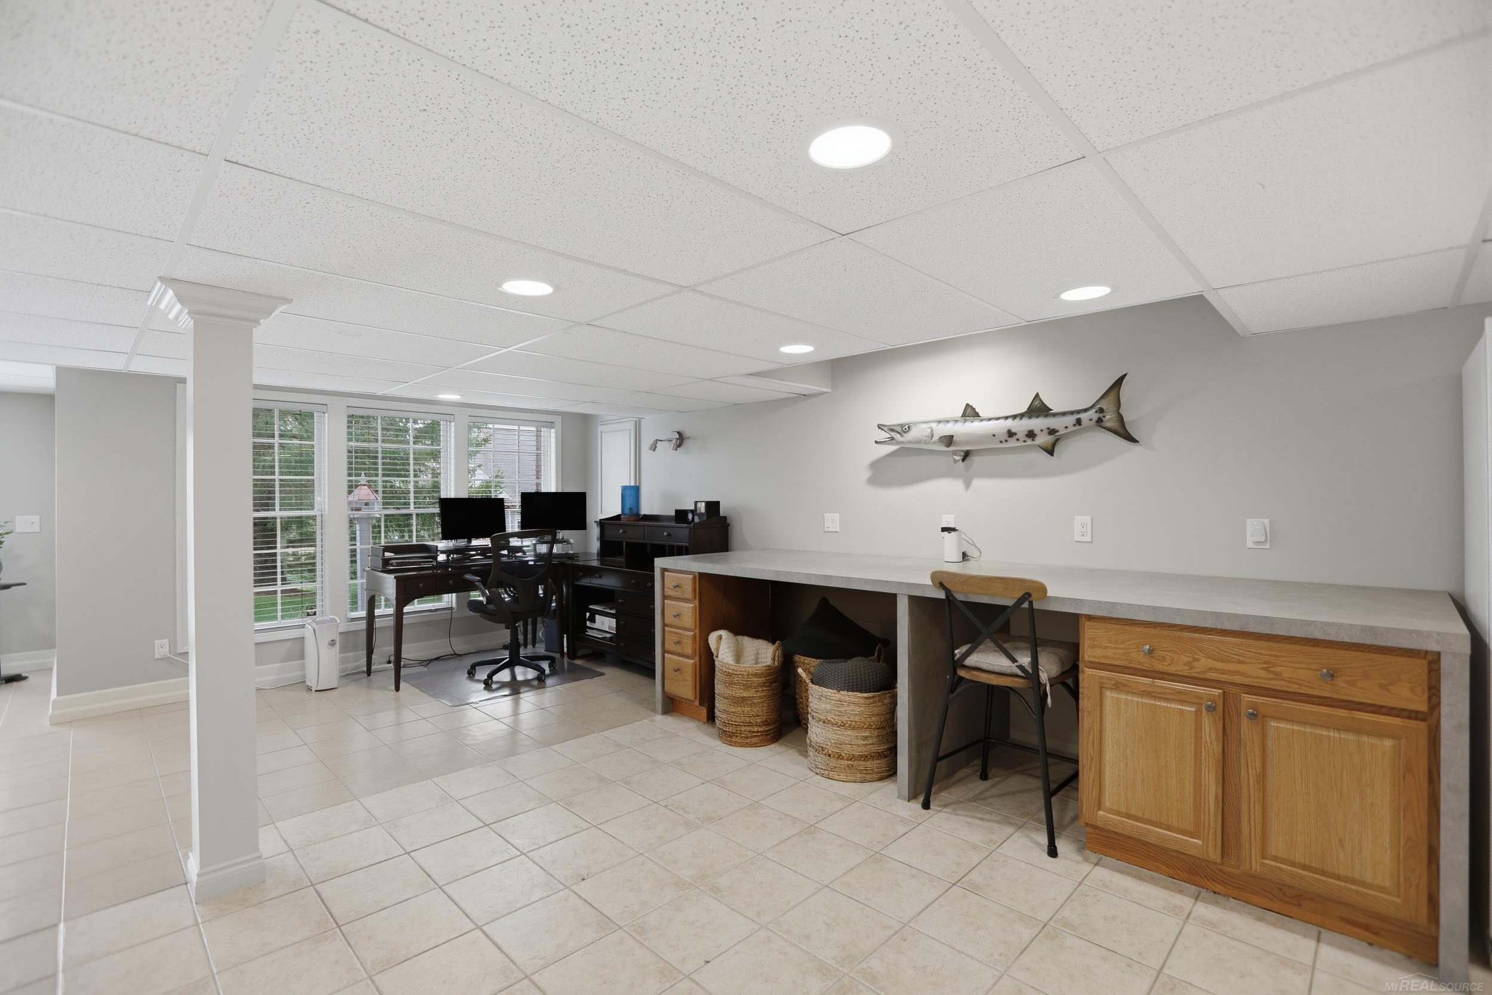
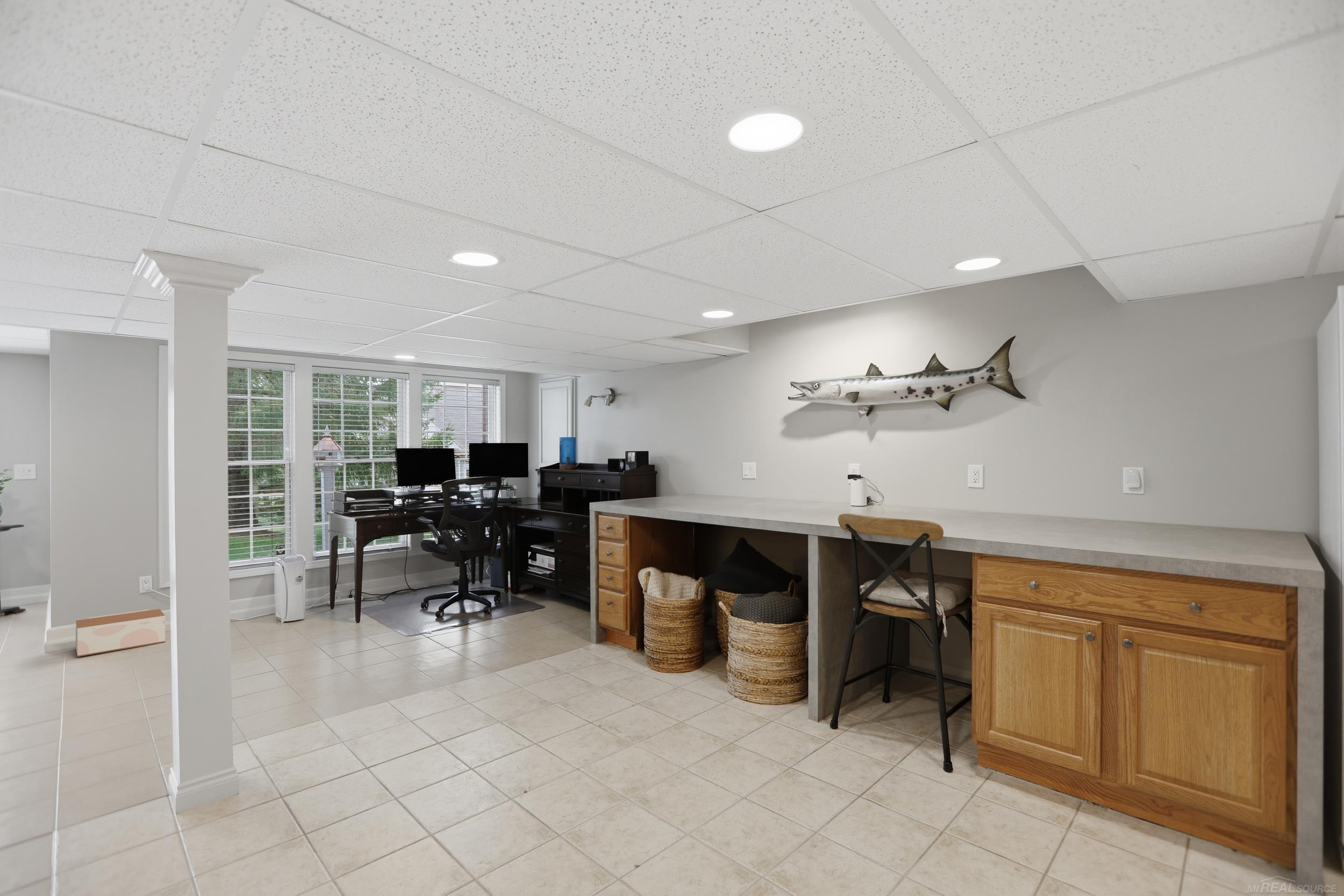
+ cardboard box (121, 630)
